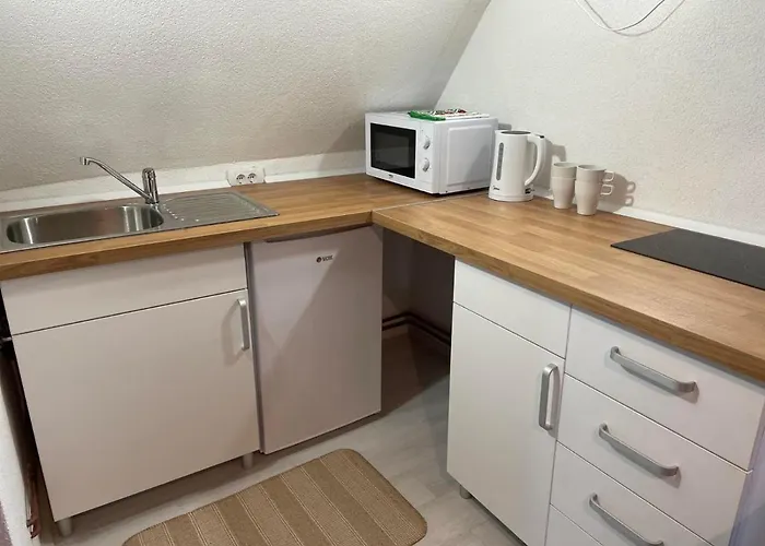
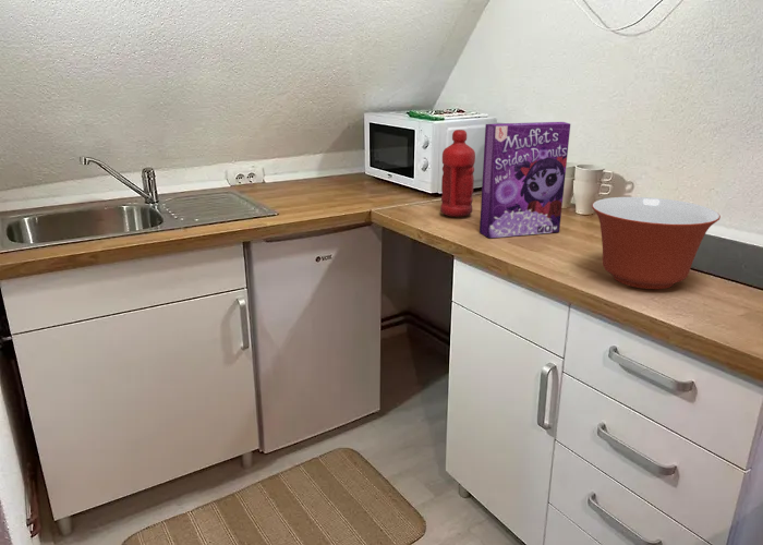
+ cereal box (523, 179)
+ water bottle (458, 173)
+ mixing bowl (647, 244)
